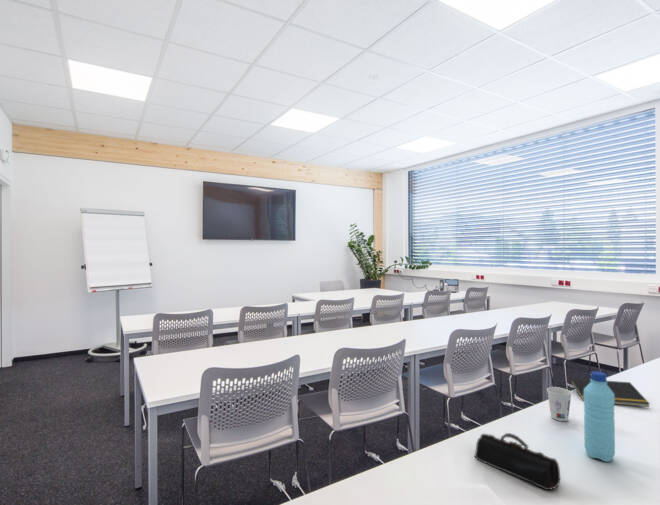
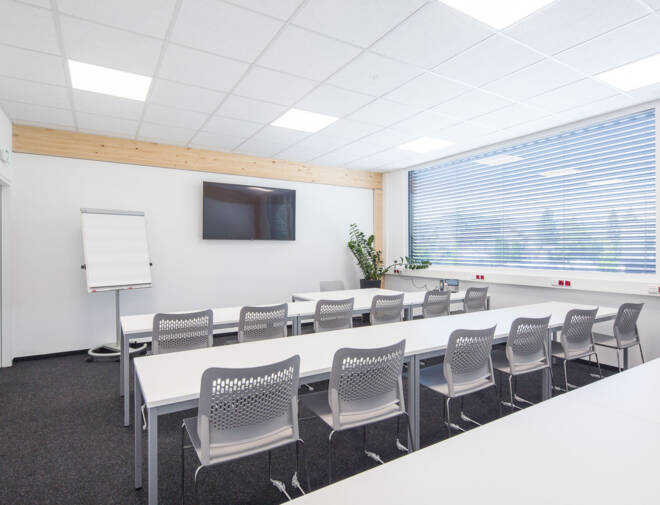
- pencil case (515, 452)
- notepad (611, 390)
- cup (559, 404)
- water bottle (599, 414)
